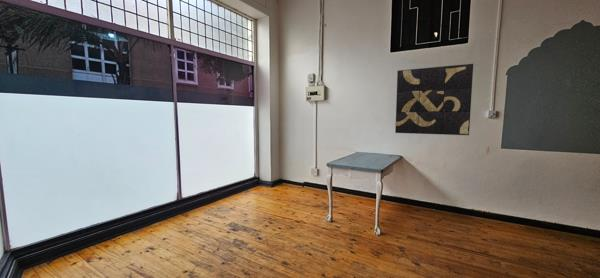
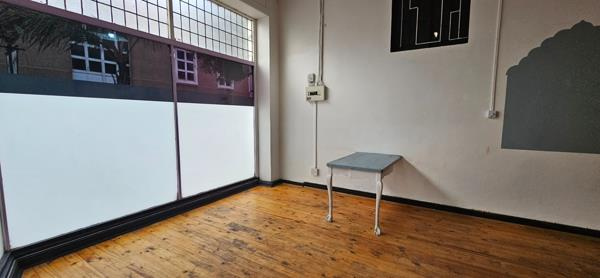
- wall art (431, 101)
